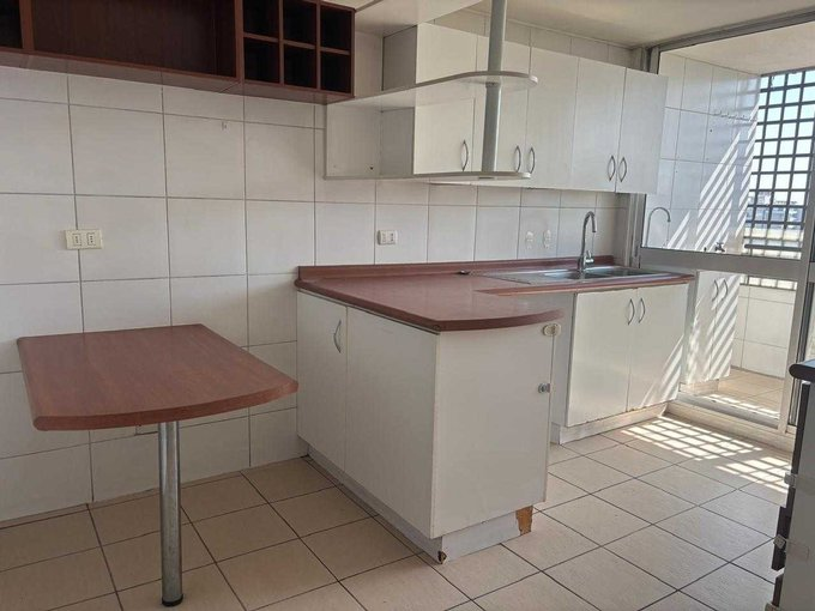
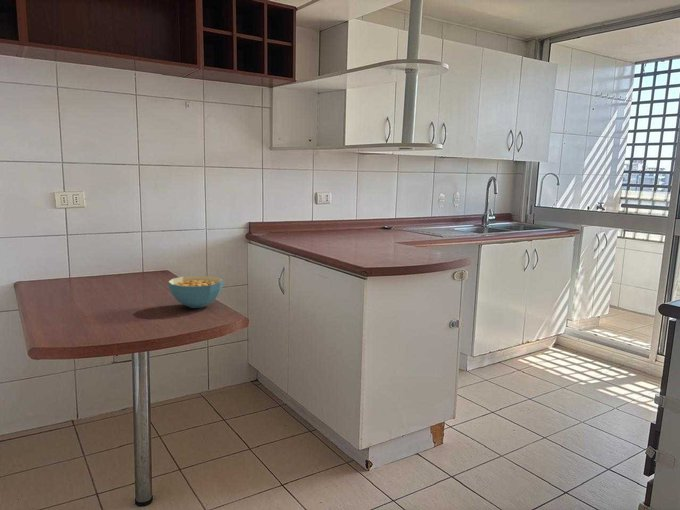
+ cereal bowl (196, 293)
